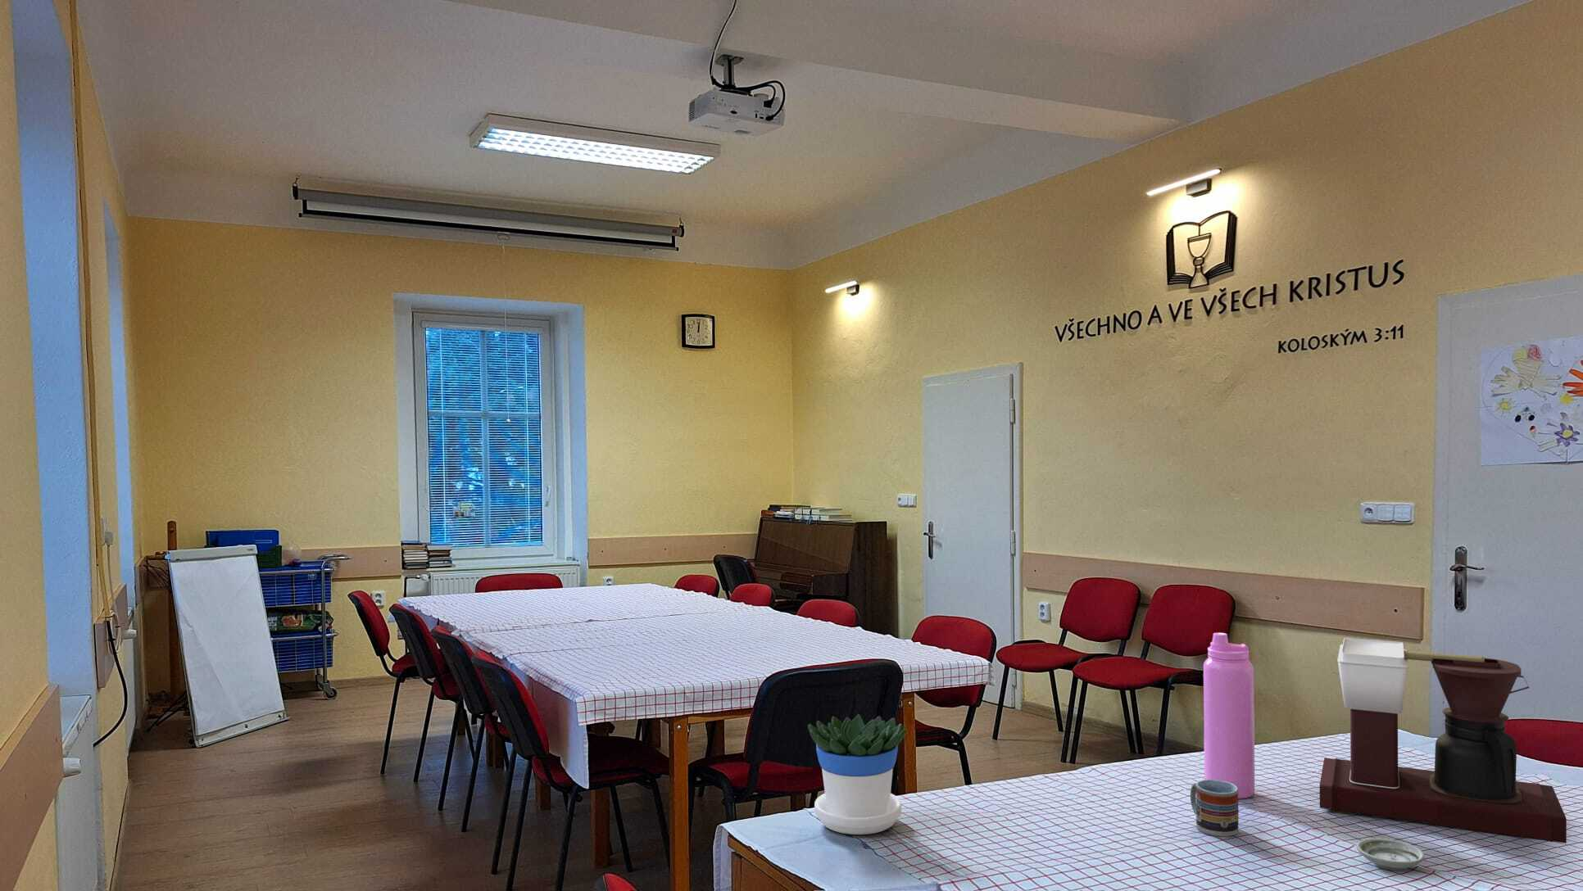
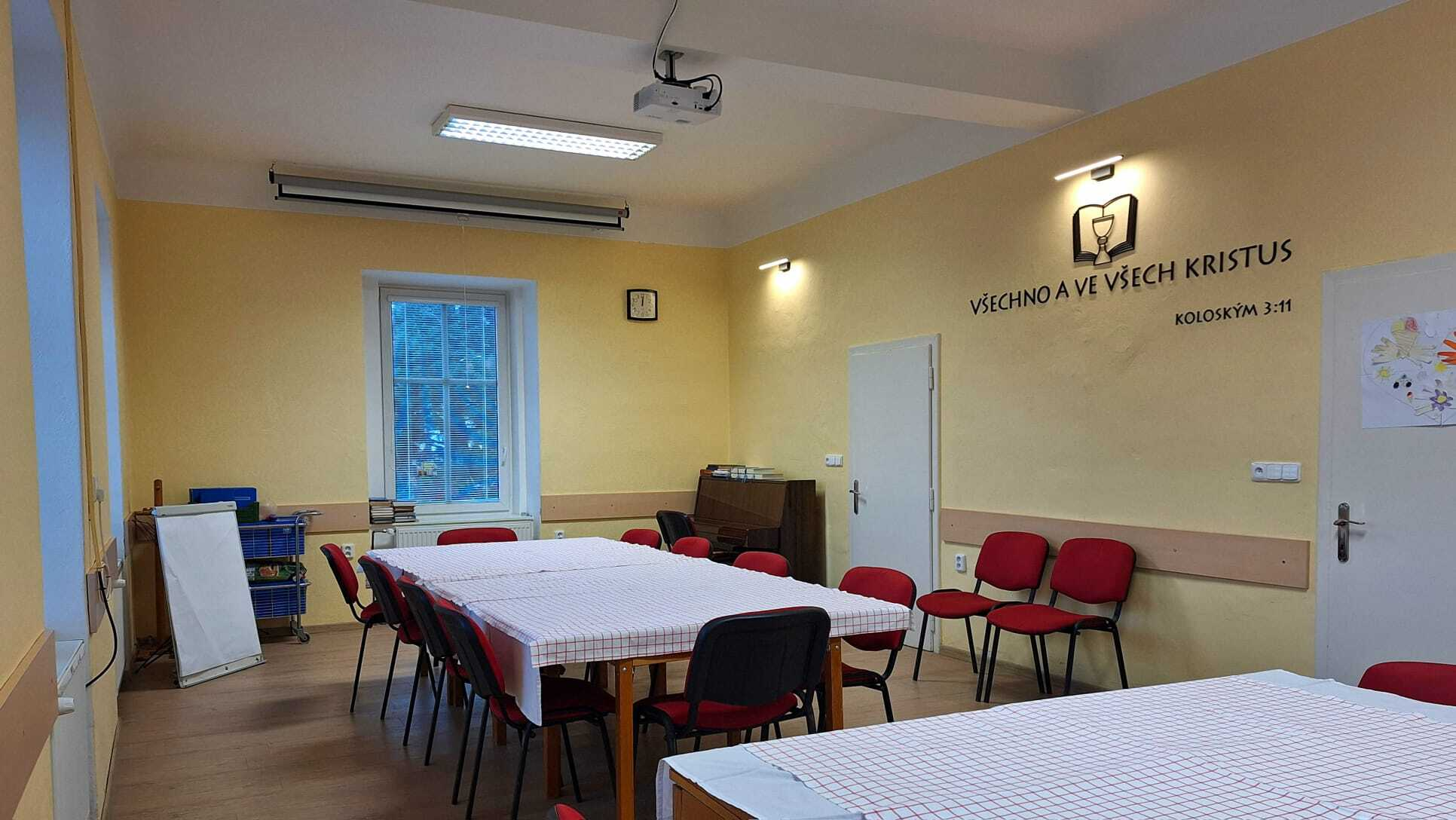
- cup (1211, 805)
- flowerpot (857, 775)
- saucer (1389, 856)
- coffee maker (1438, 737)
- water bottle (1229, 713)
